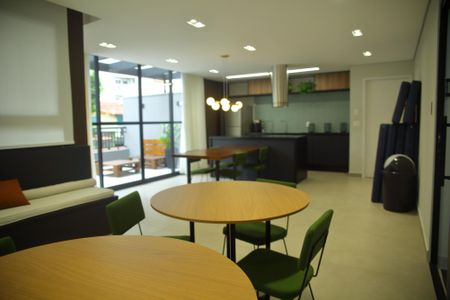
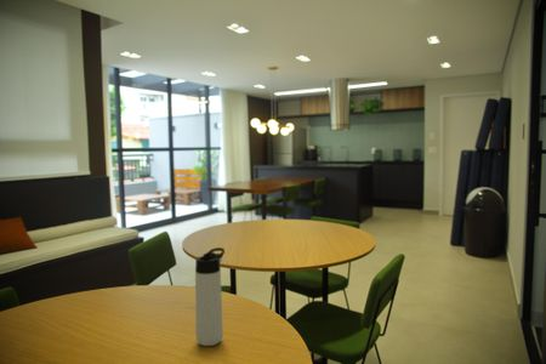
+ thermos bottle (211, 295)
